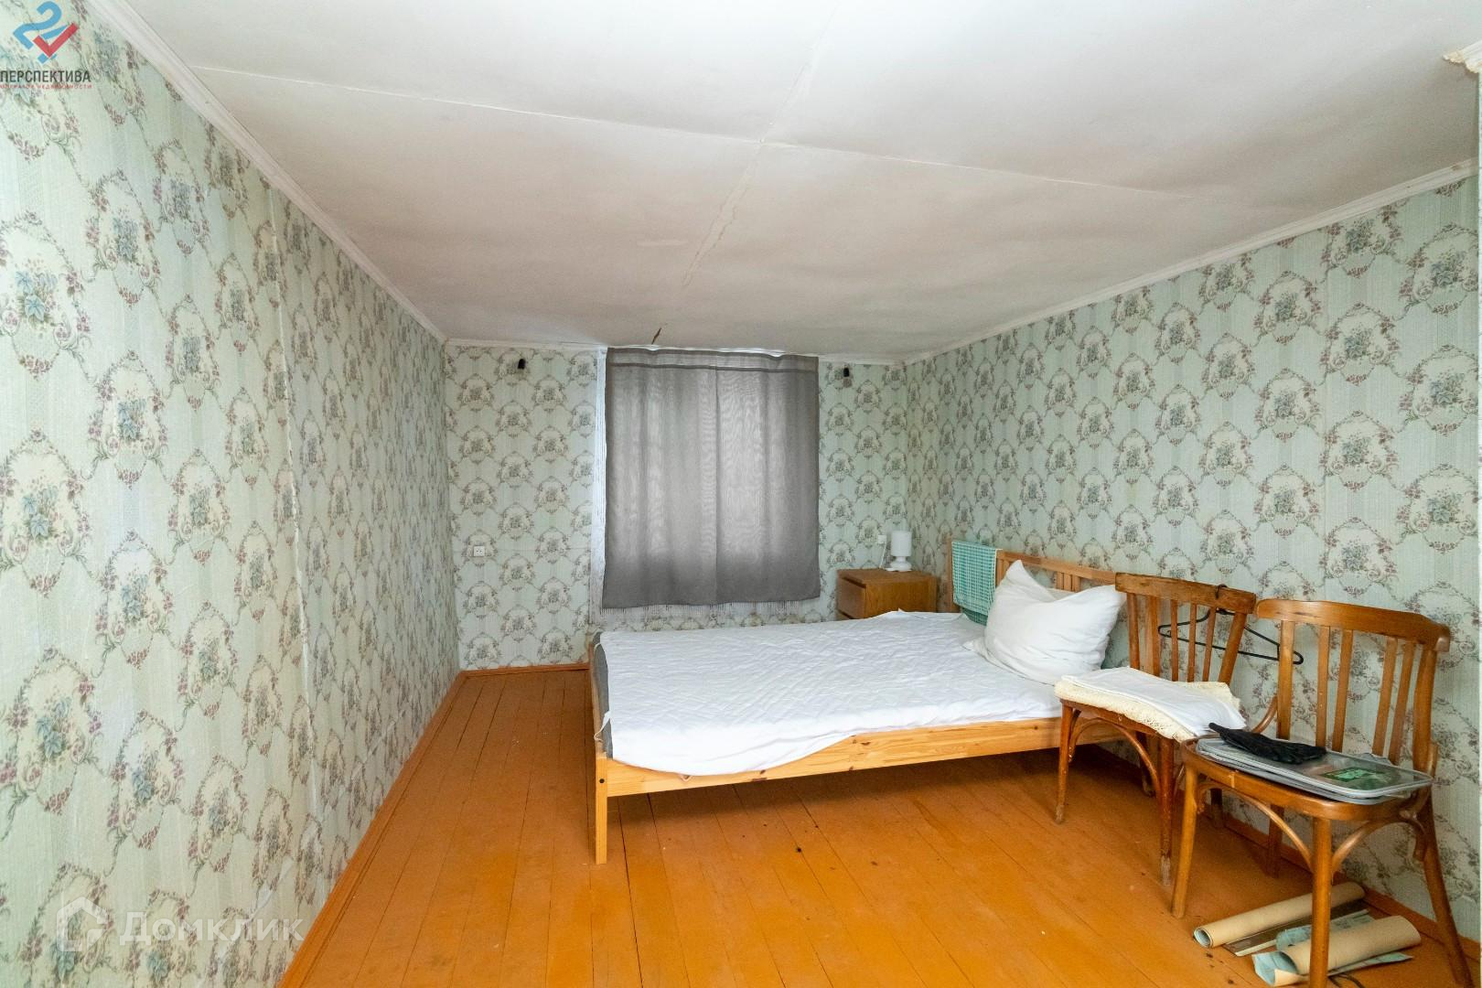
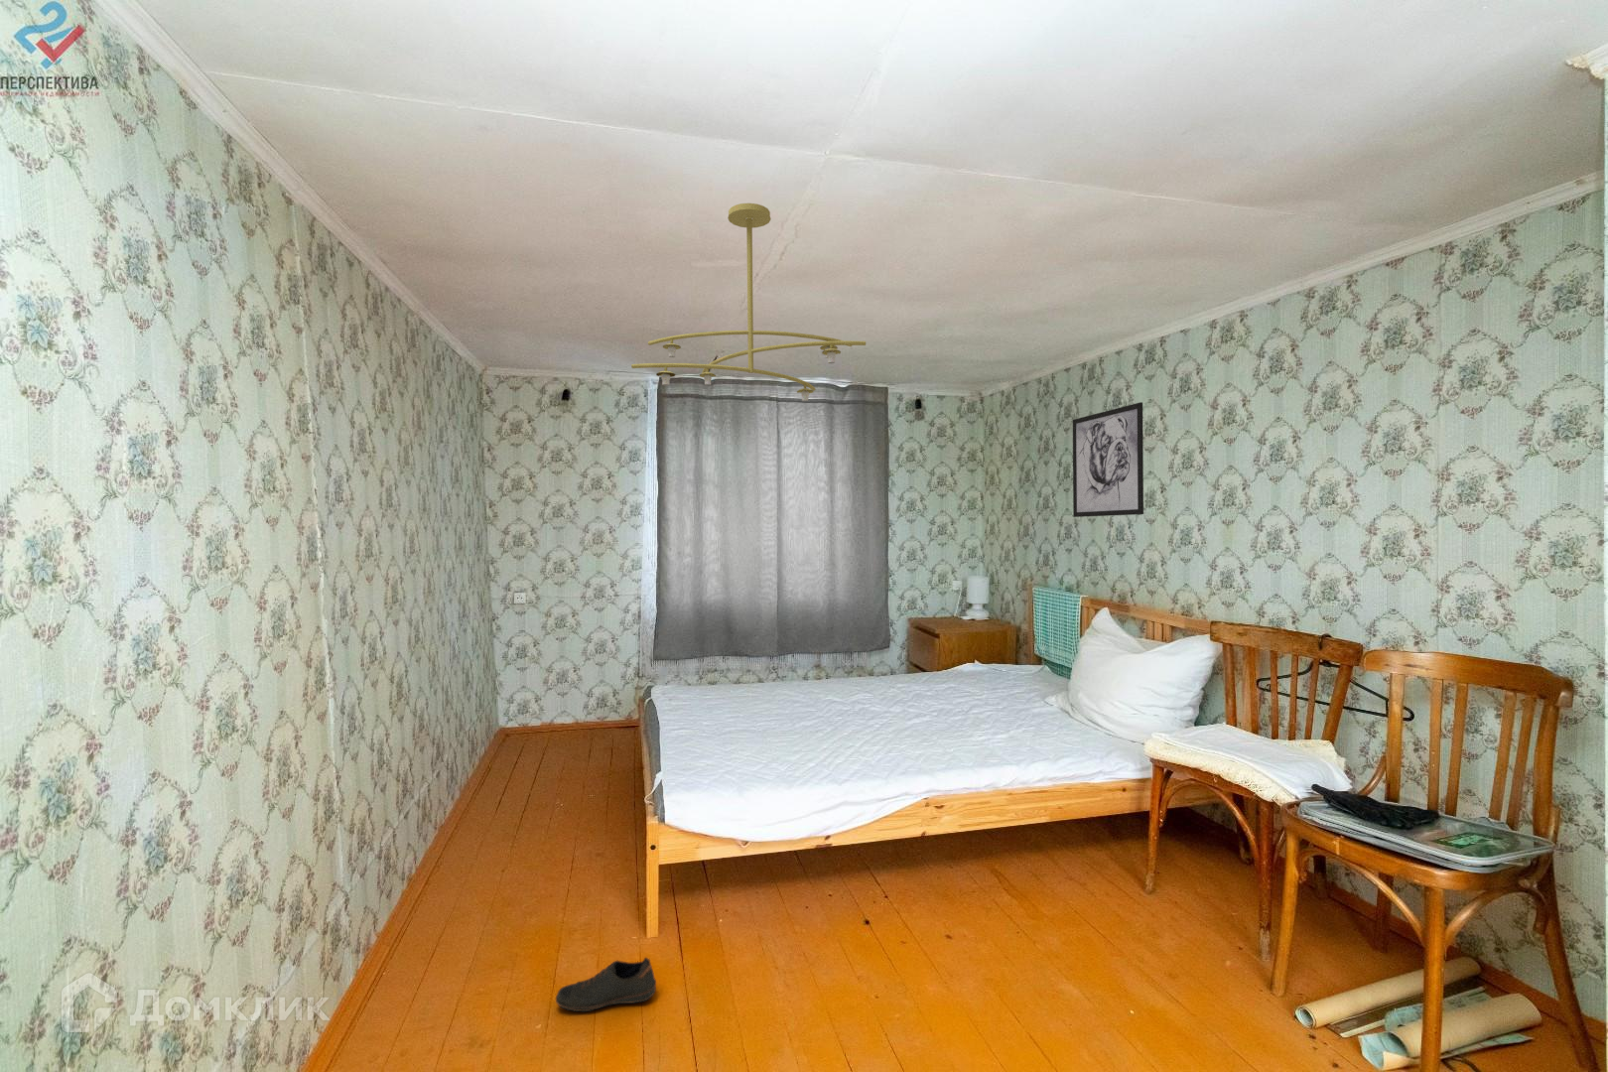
+ wall art (1104, 463)
+ ceiling light fixture (748, 310)
+ shoe (607, 981)
